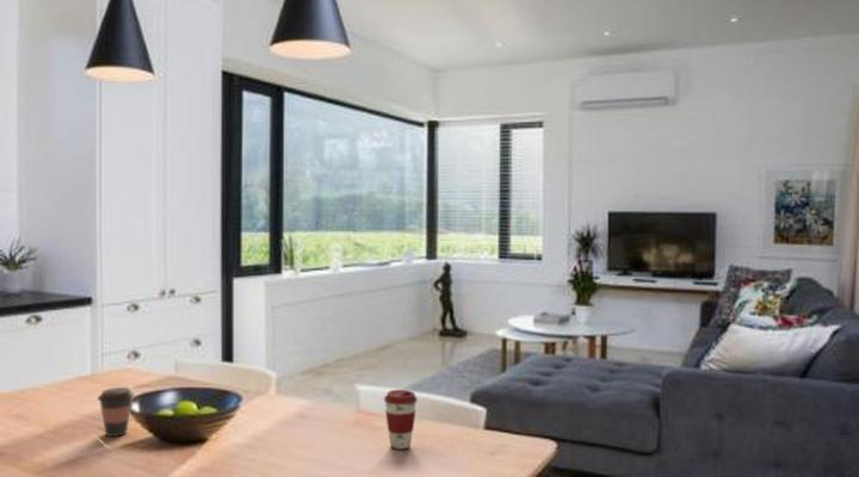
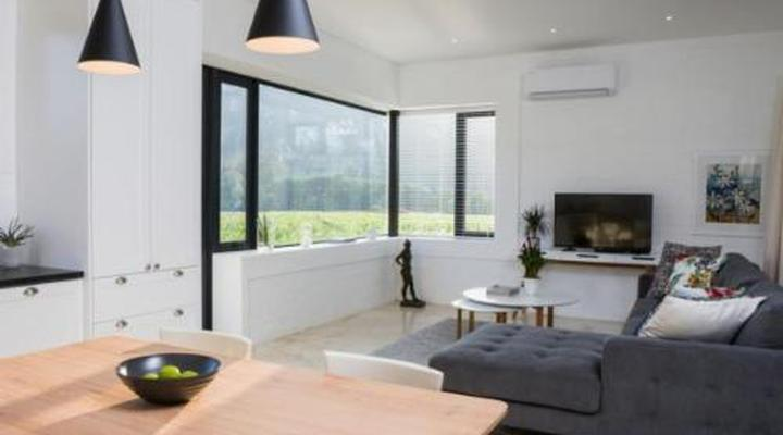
- coffee cup (400, 419)
- coffee cup (116, 411)
